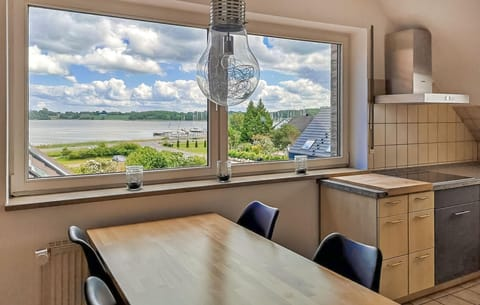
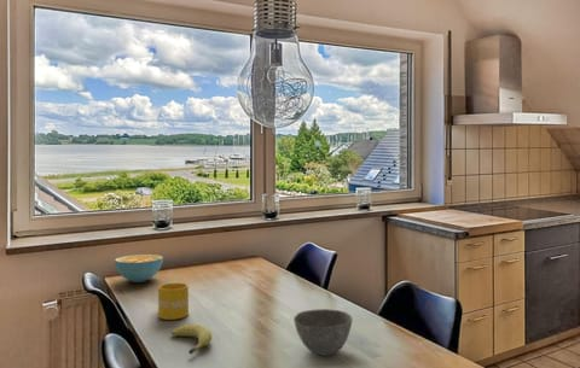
+ mug (170, 299)
+ fruit (193, 335)
+ bowl (323, 334)
+ cereal bowl (139, 269)
